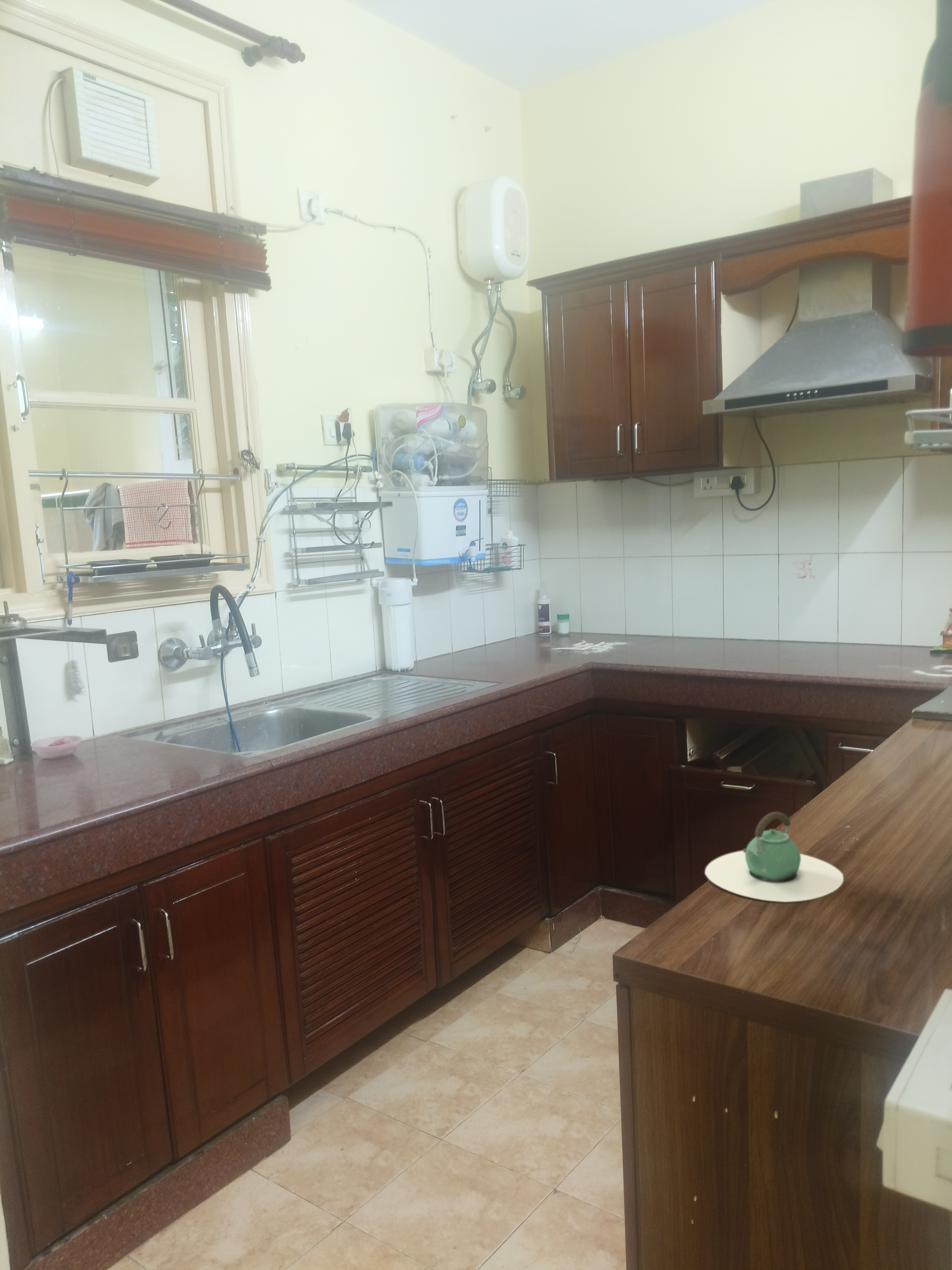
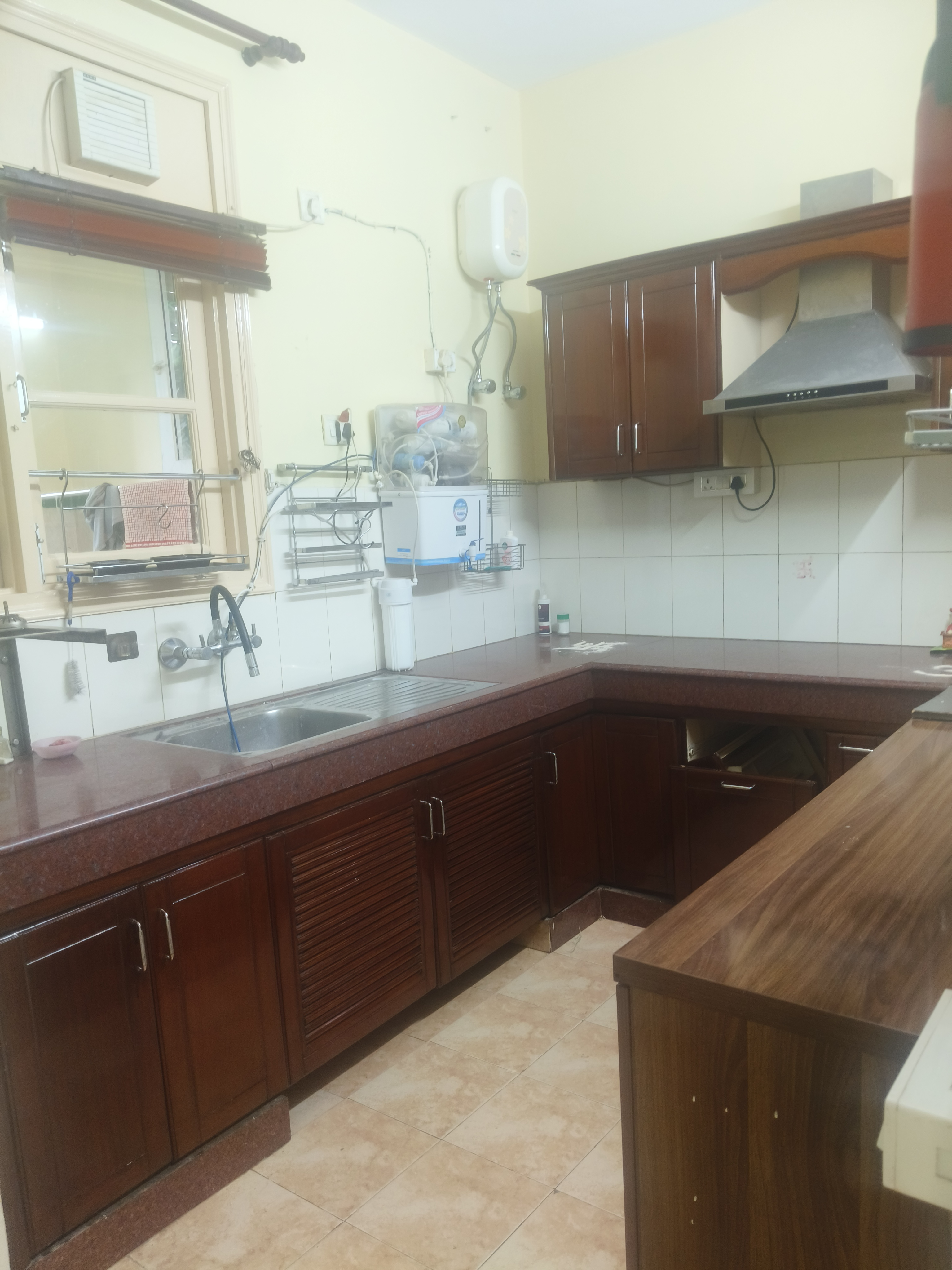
- teapot (773, 843)
